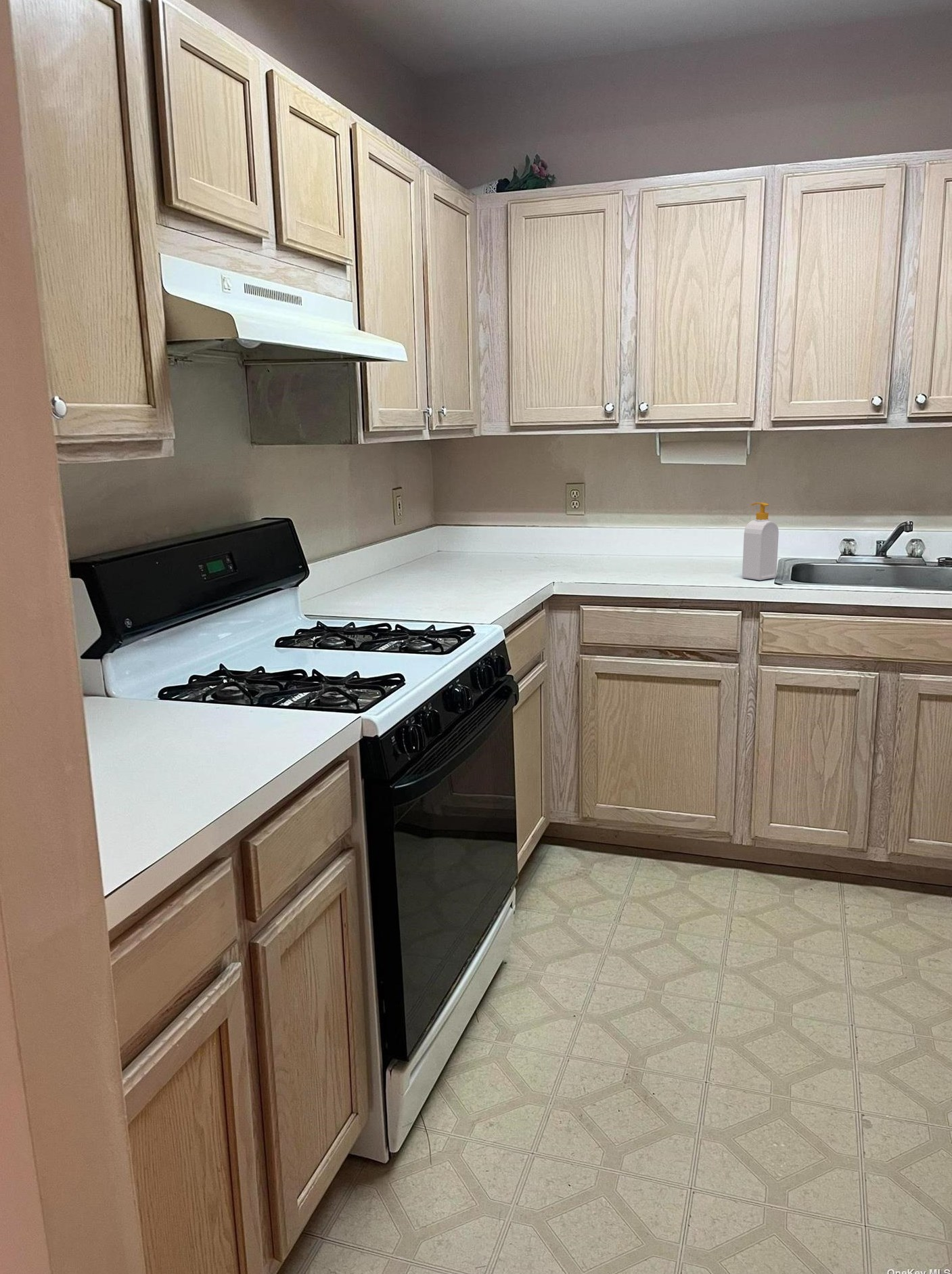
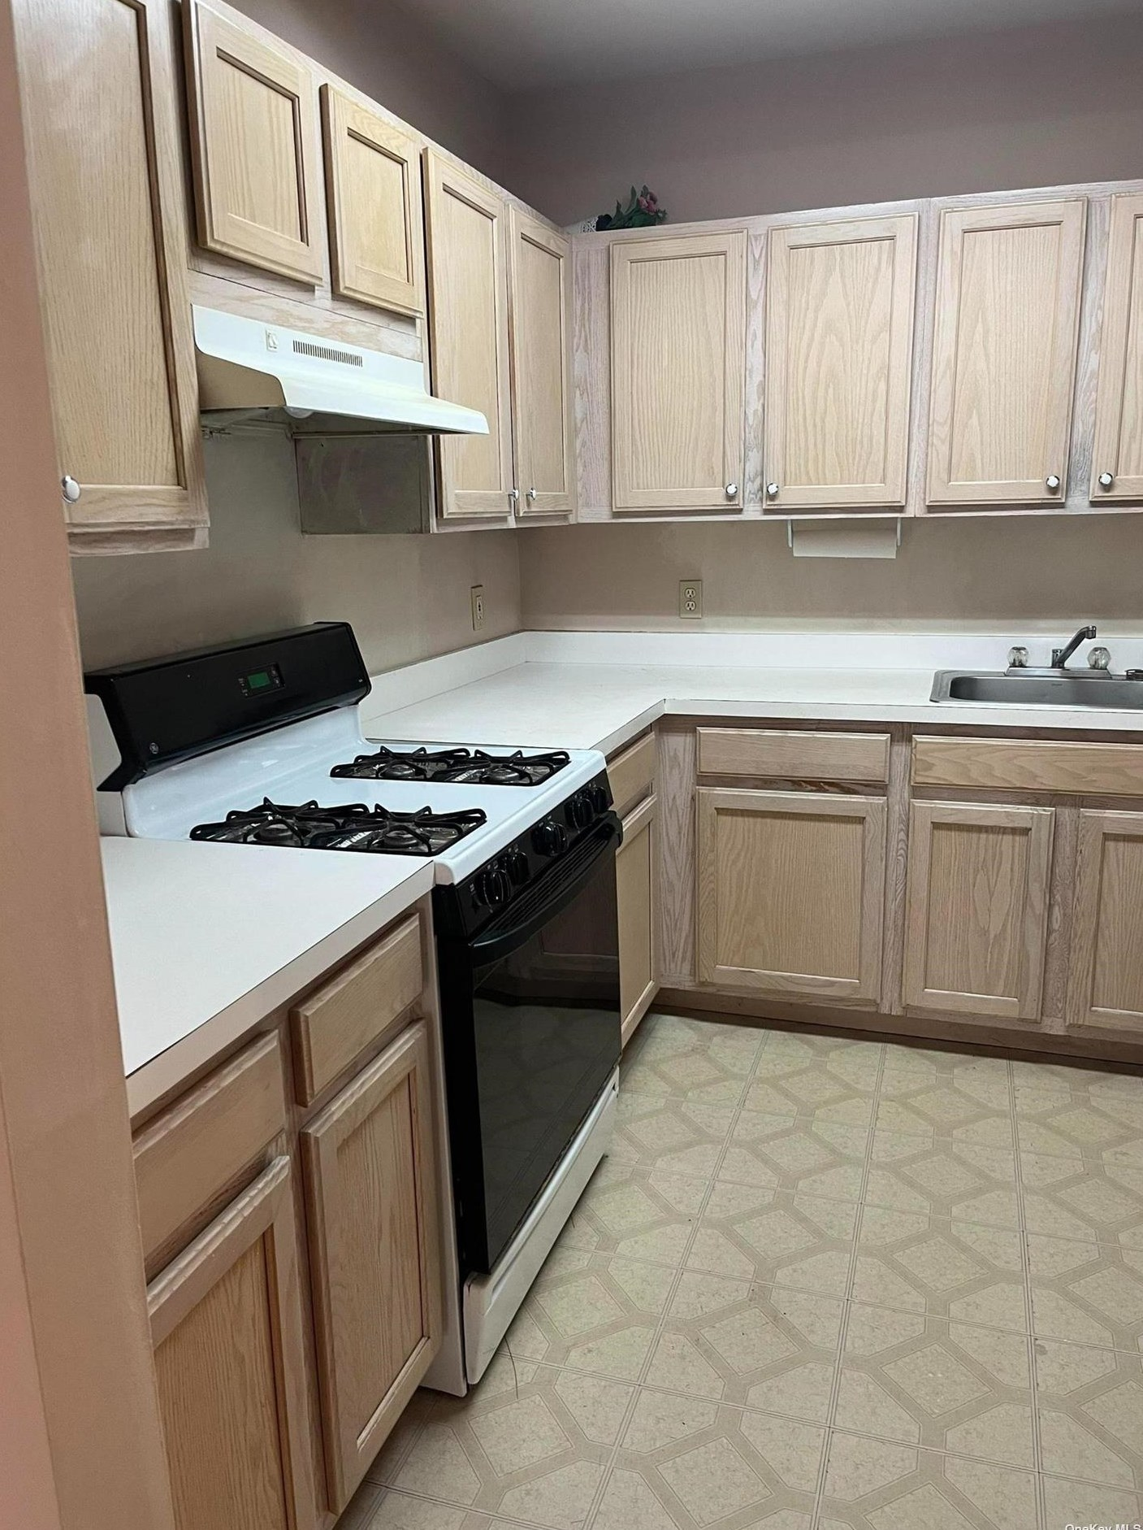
- soap bottle (760, 540)
